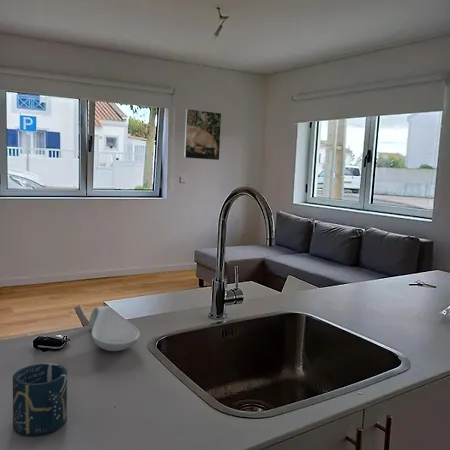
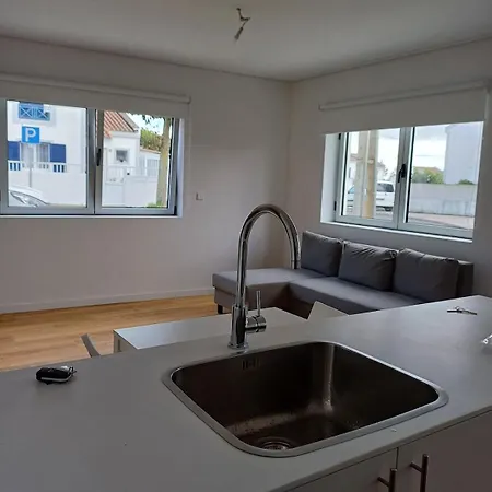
- spoon rest (108, 326)
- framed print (203, 135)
- cup (43, 401)
